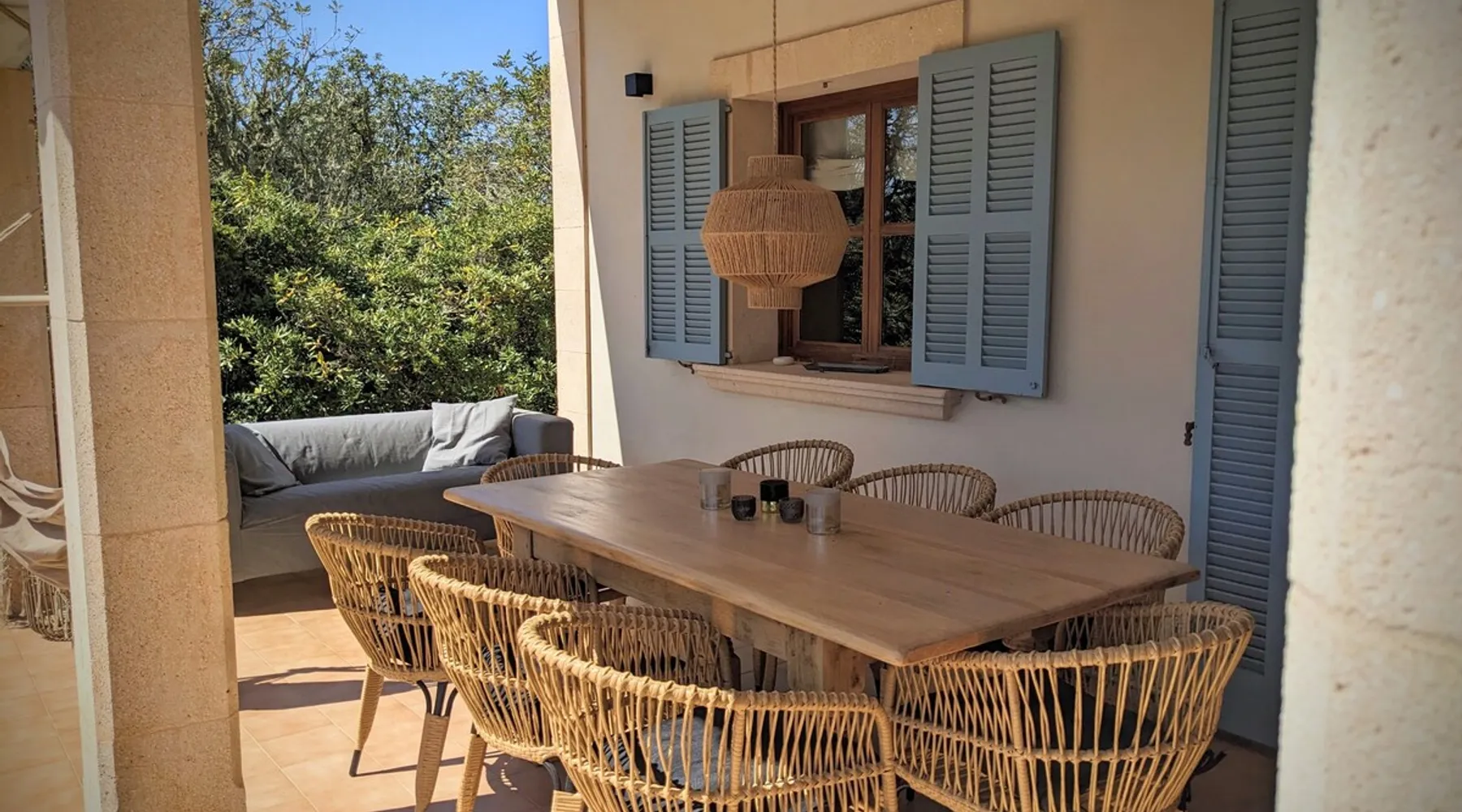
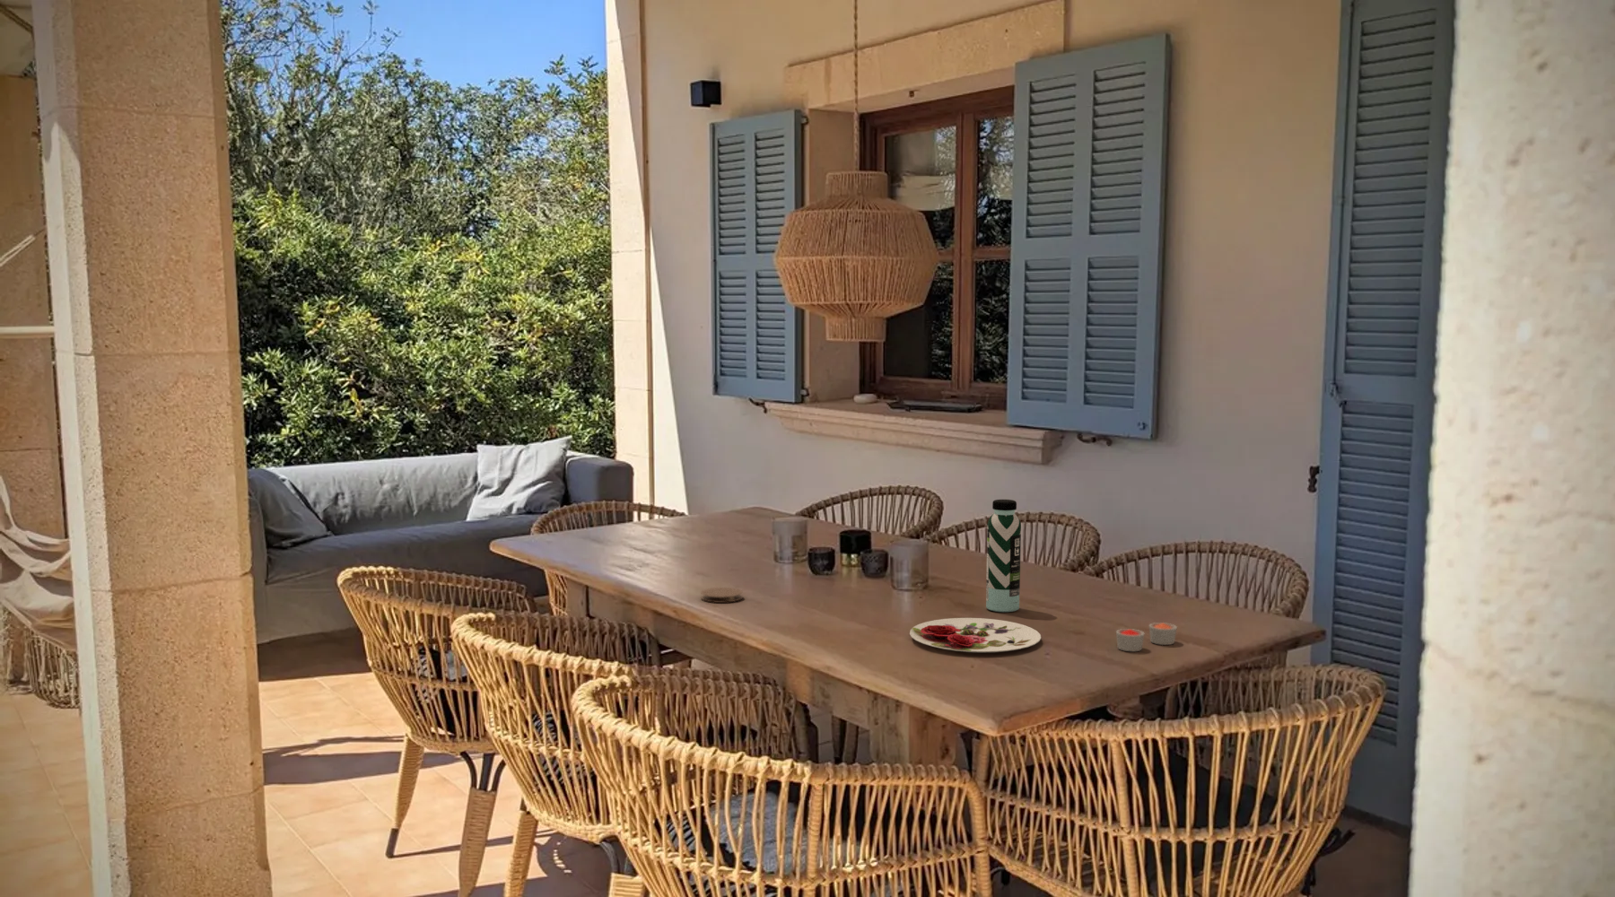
+ plate (974, 632)
+ coaster (721, 594)
+ candle (1143, 635)
+ water bottle (1003, 555)
